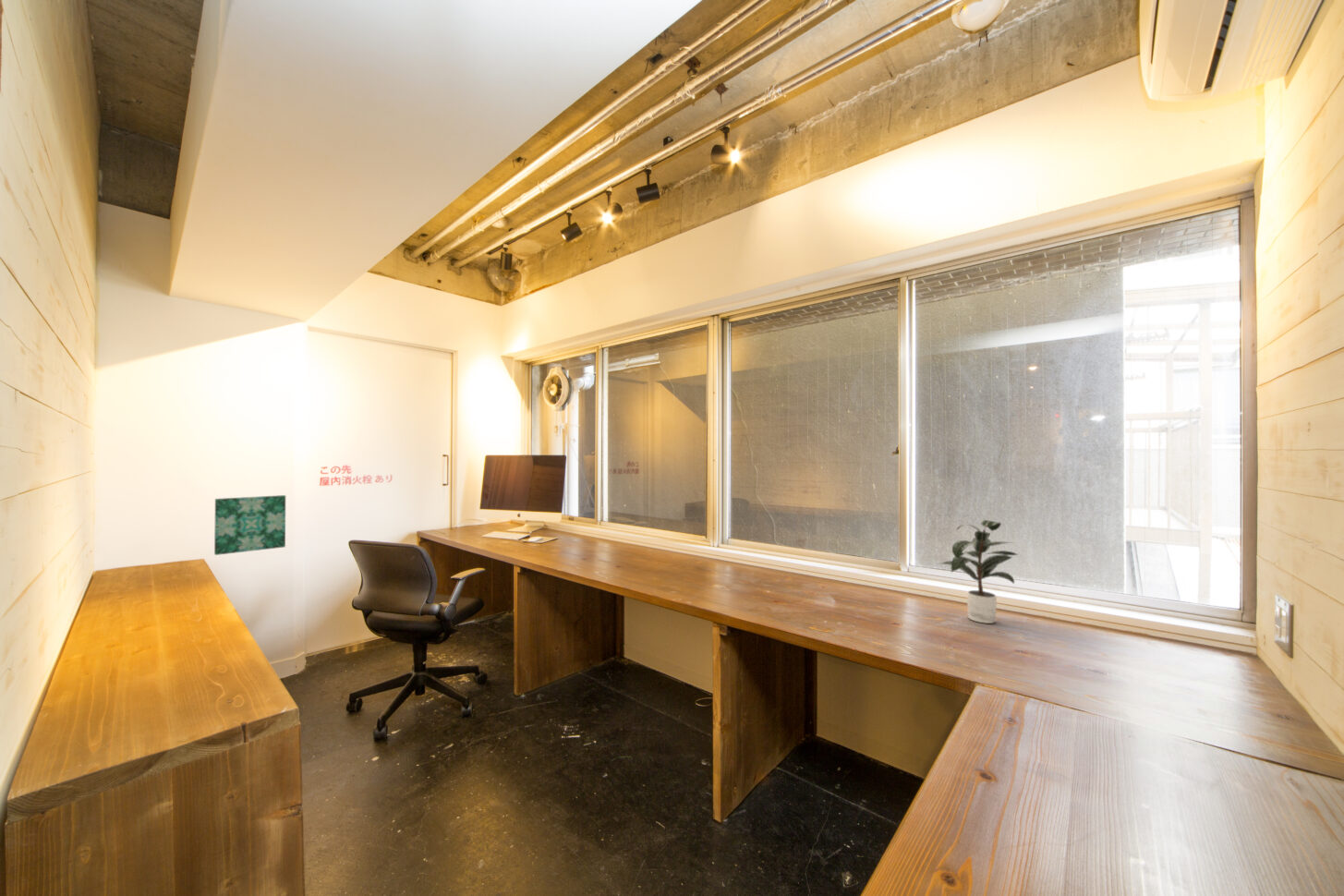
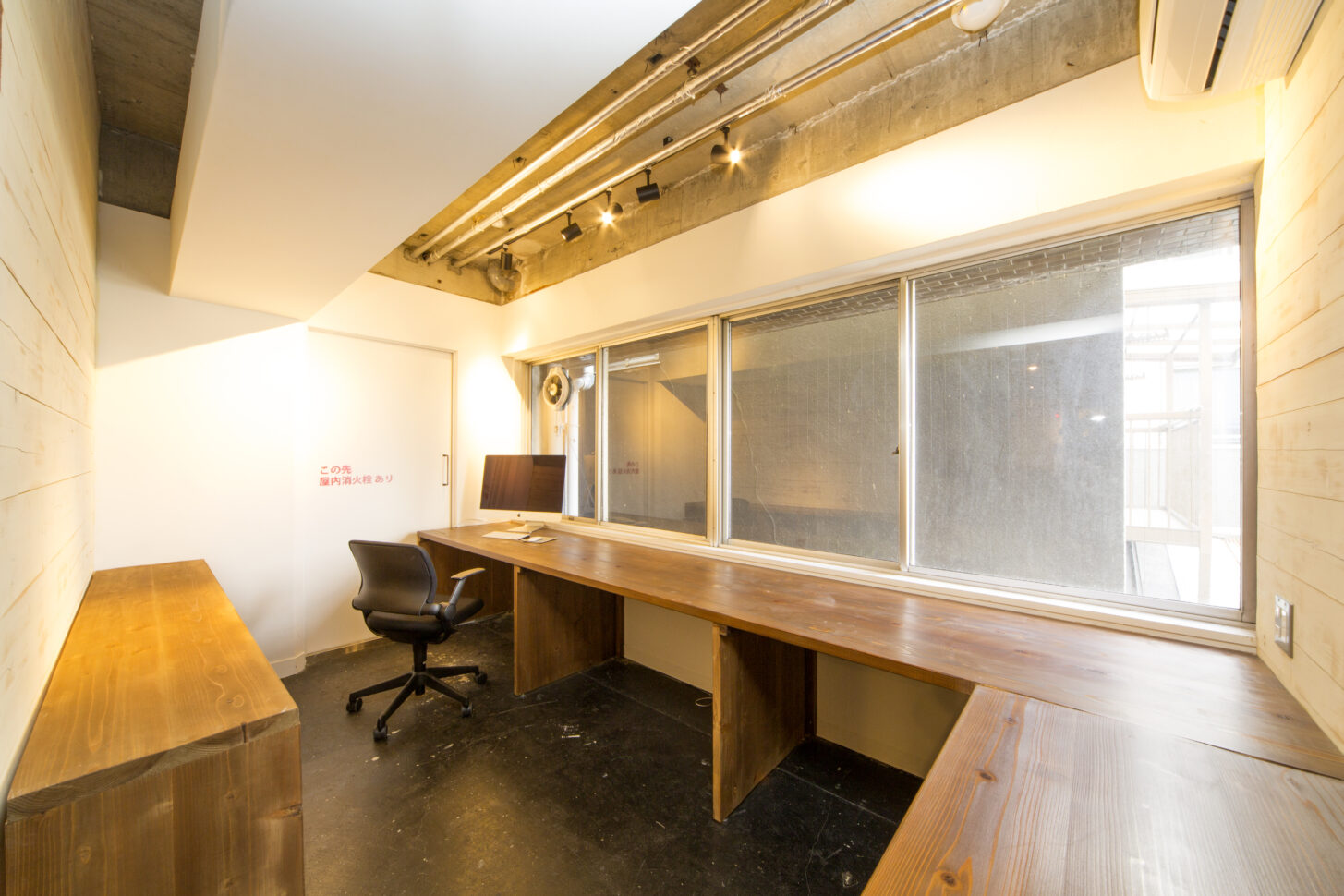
- wall art (251, 524)
- potted plant (973, 571)
